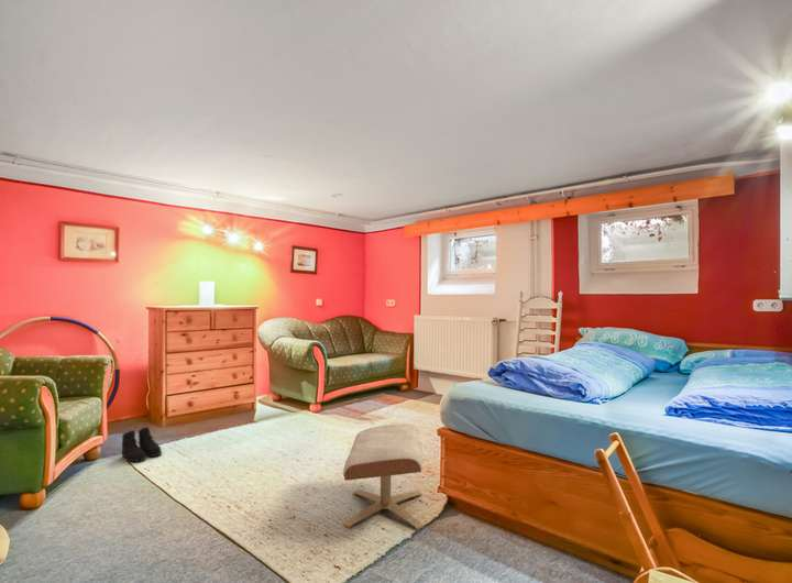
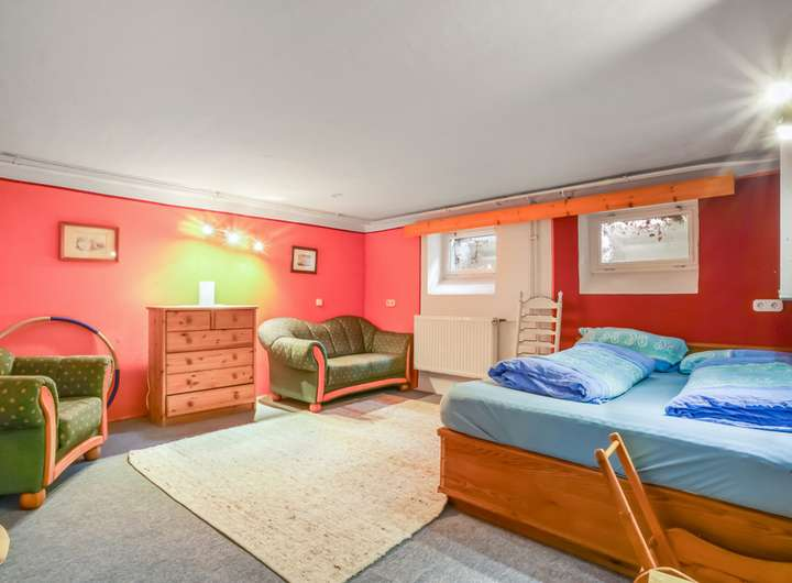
- boots (141, 442)
- ottoman (385, 472)
